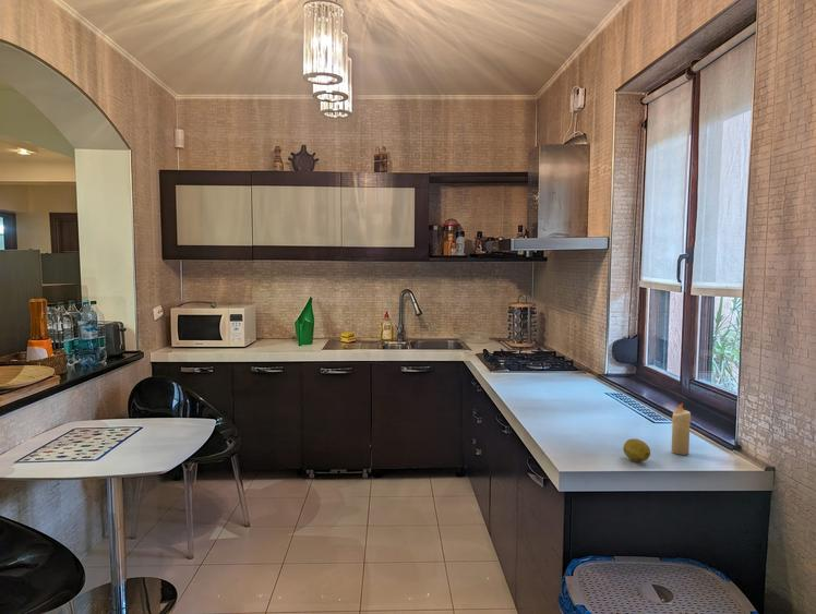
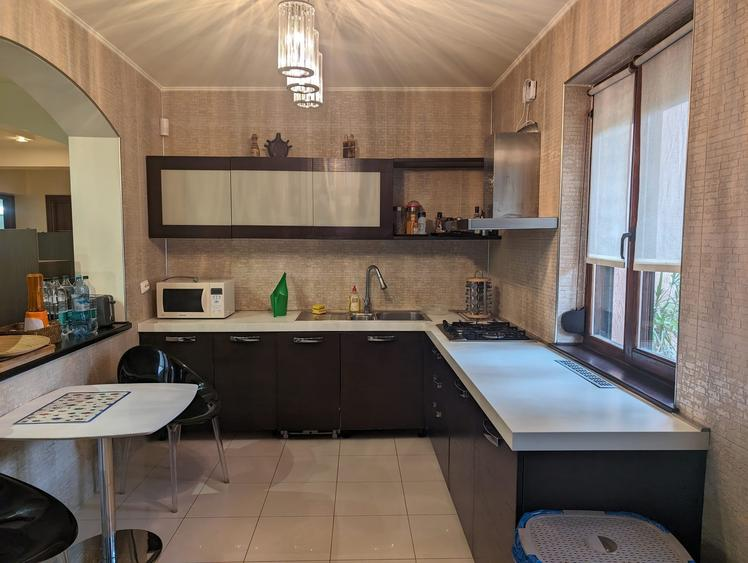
- fruit (635, 449)
- candle (681, 428)
